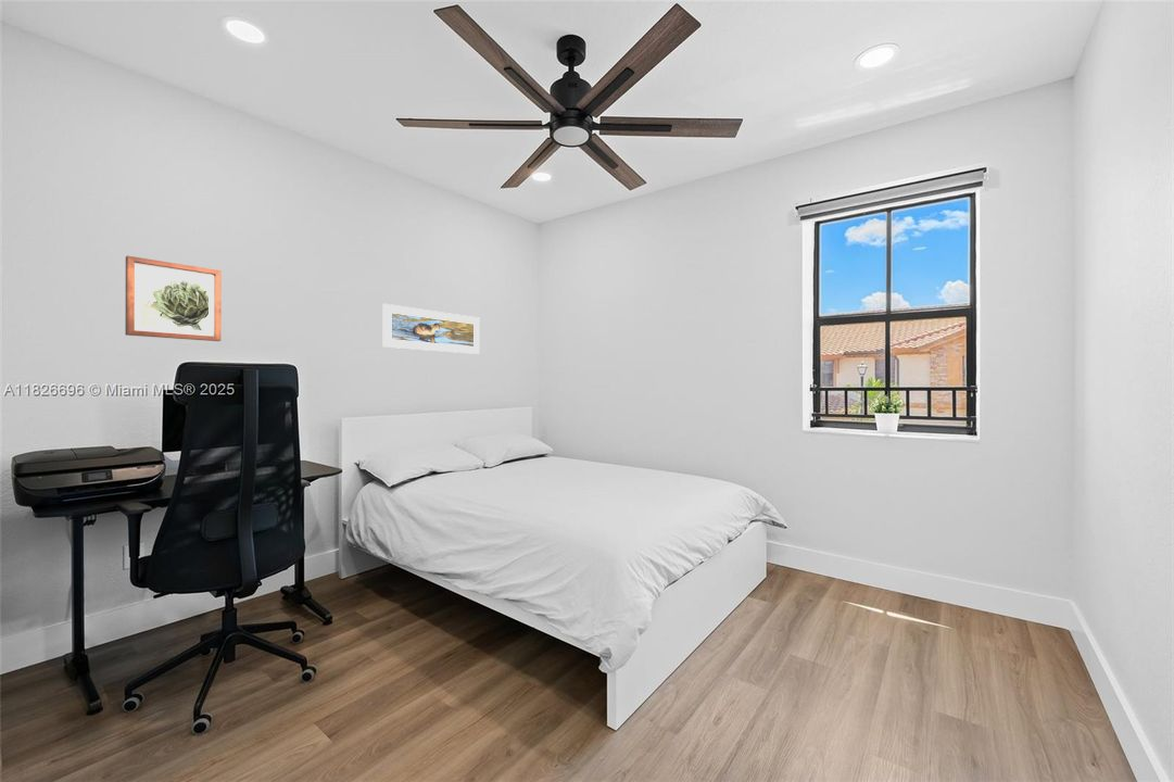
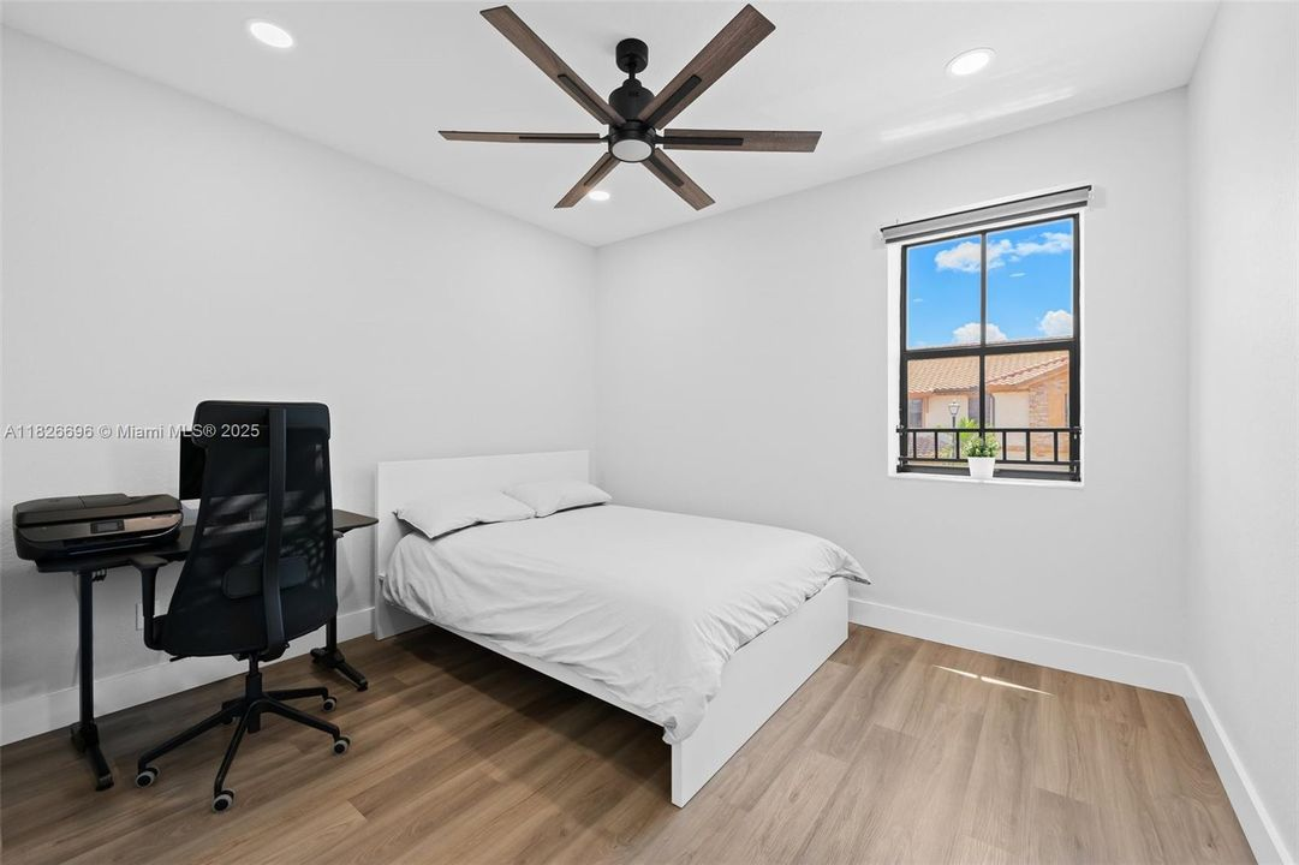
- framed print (434, 330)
- wall art (175, 301)
